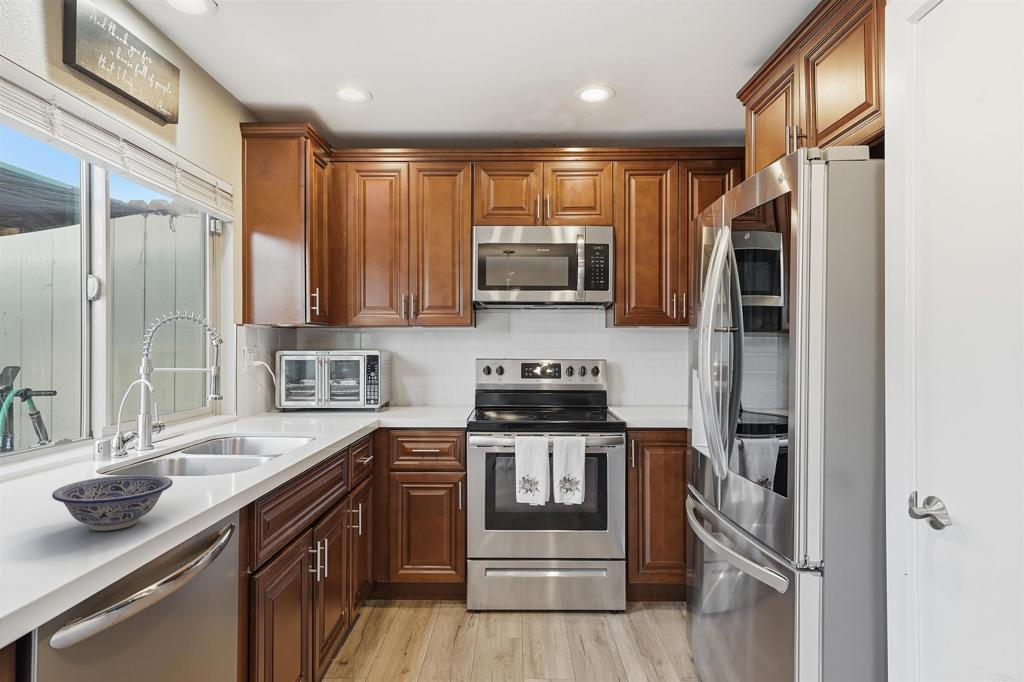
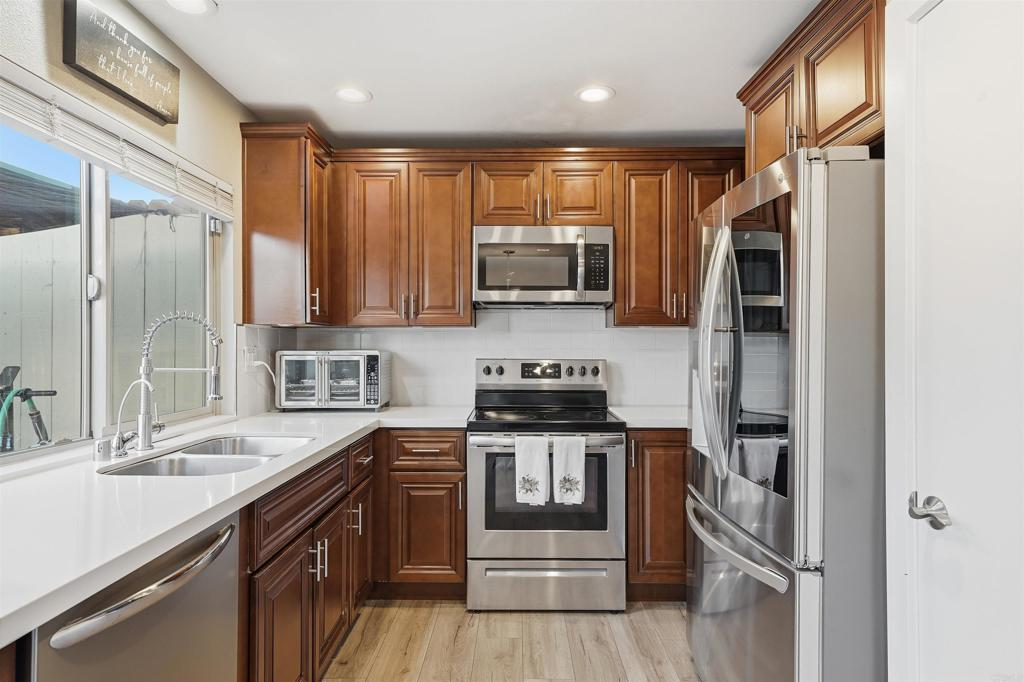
- bowl (115, 504)
